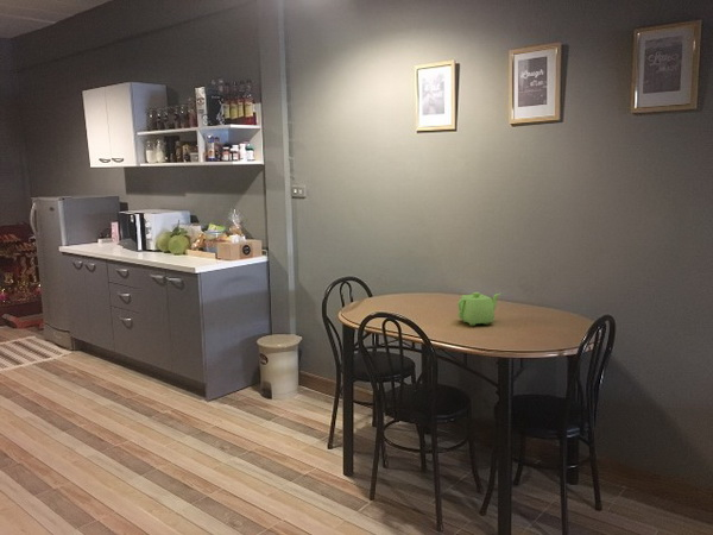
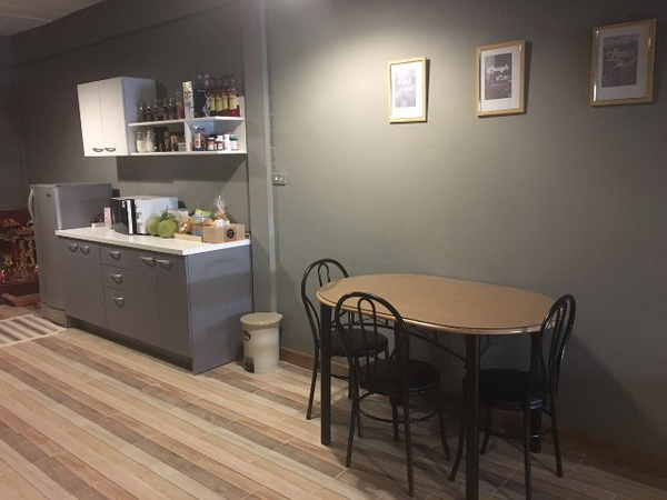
- teapot (479, 307)
